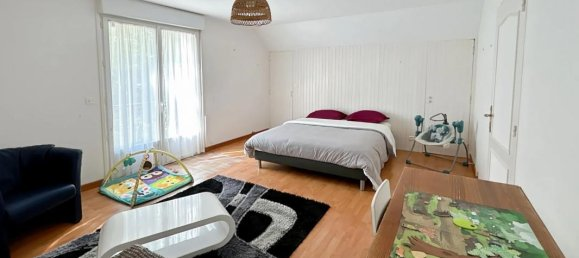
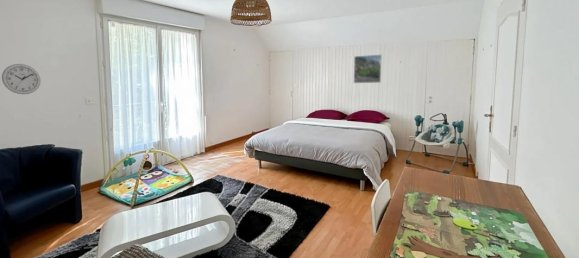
+ wall clock (22, 79)
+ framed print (367, 69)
